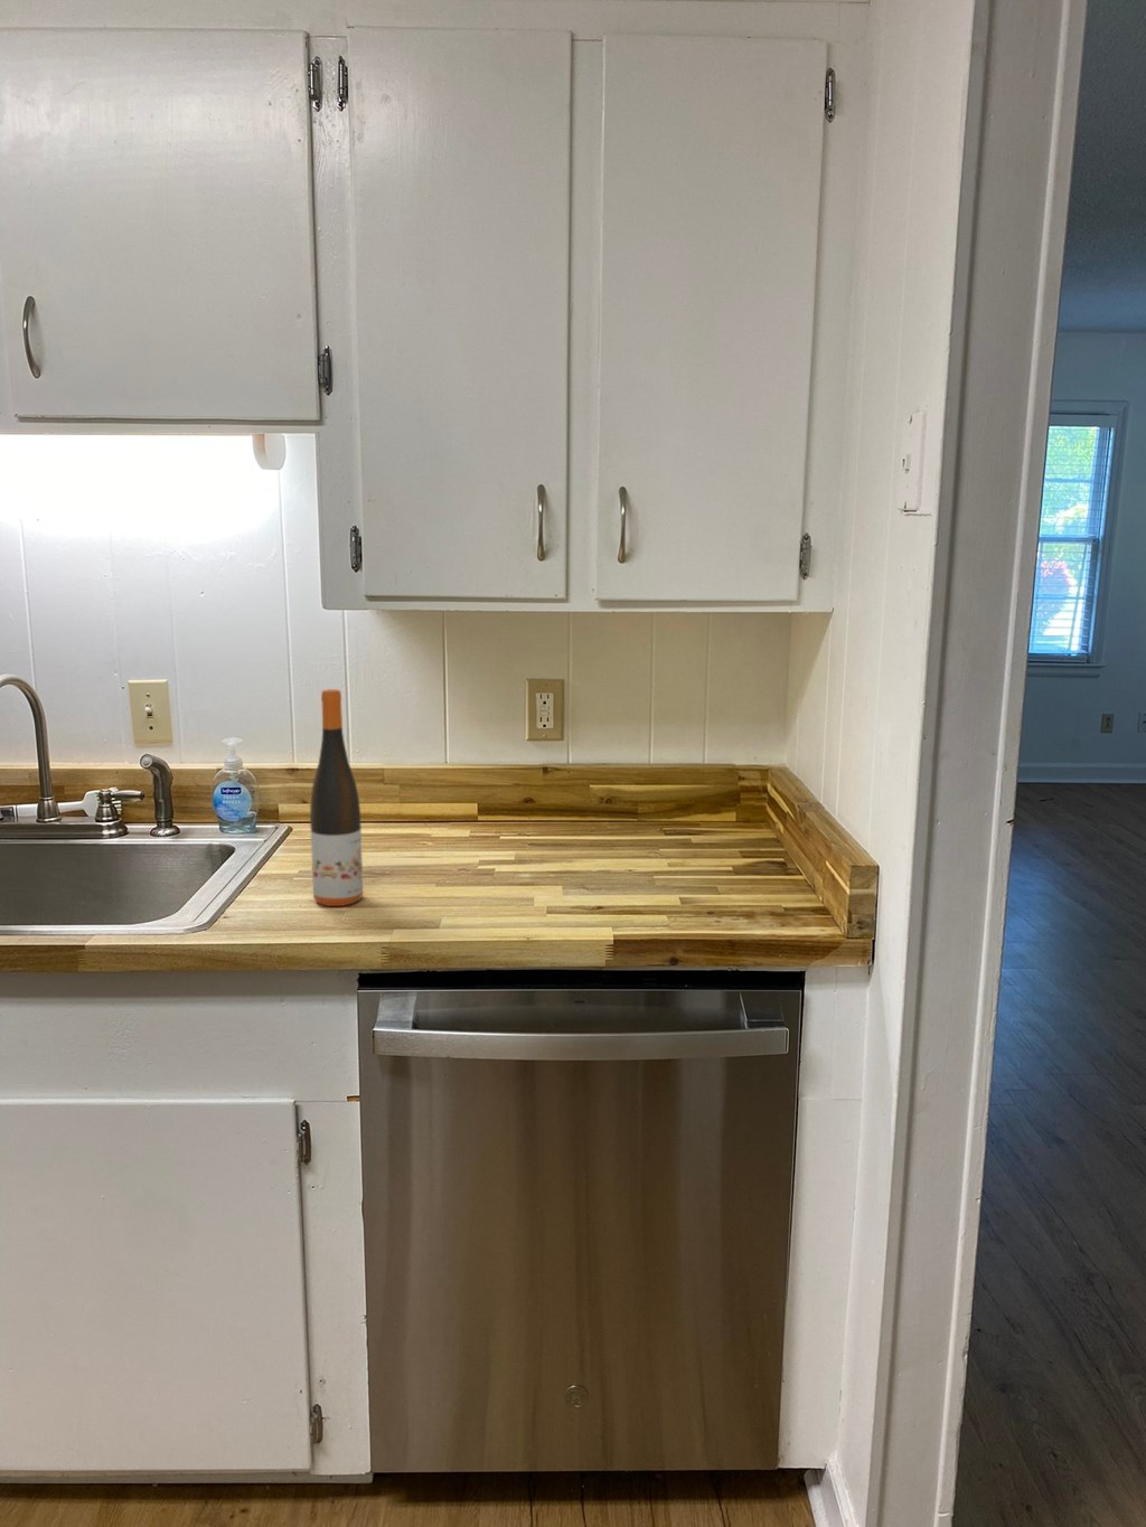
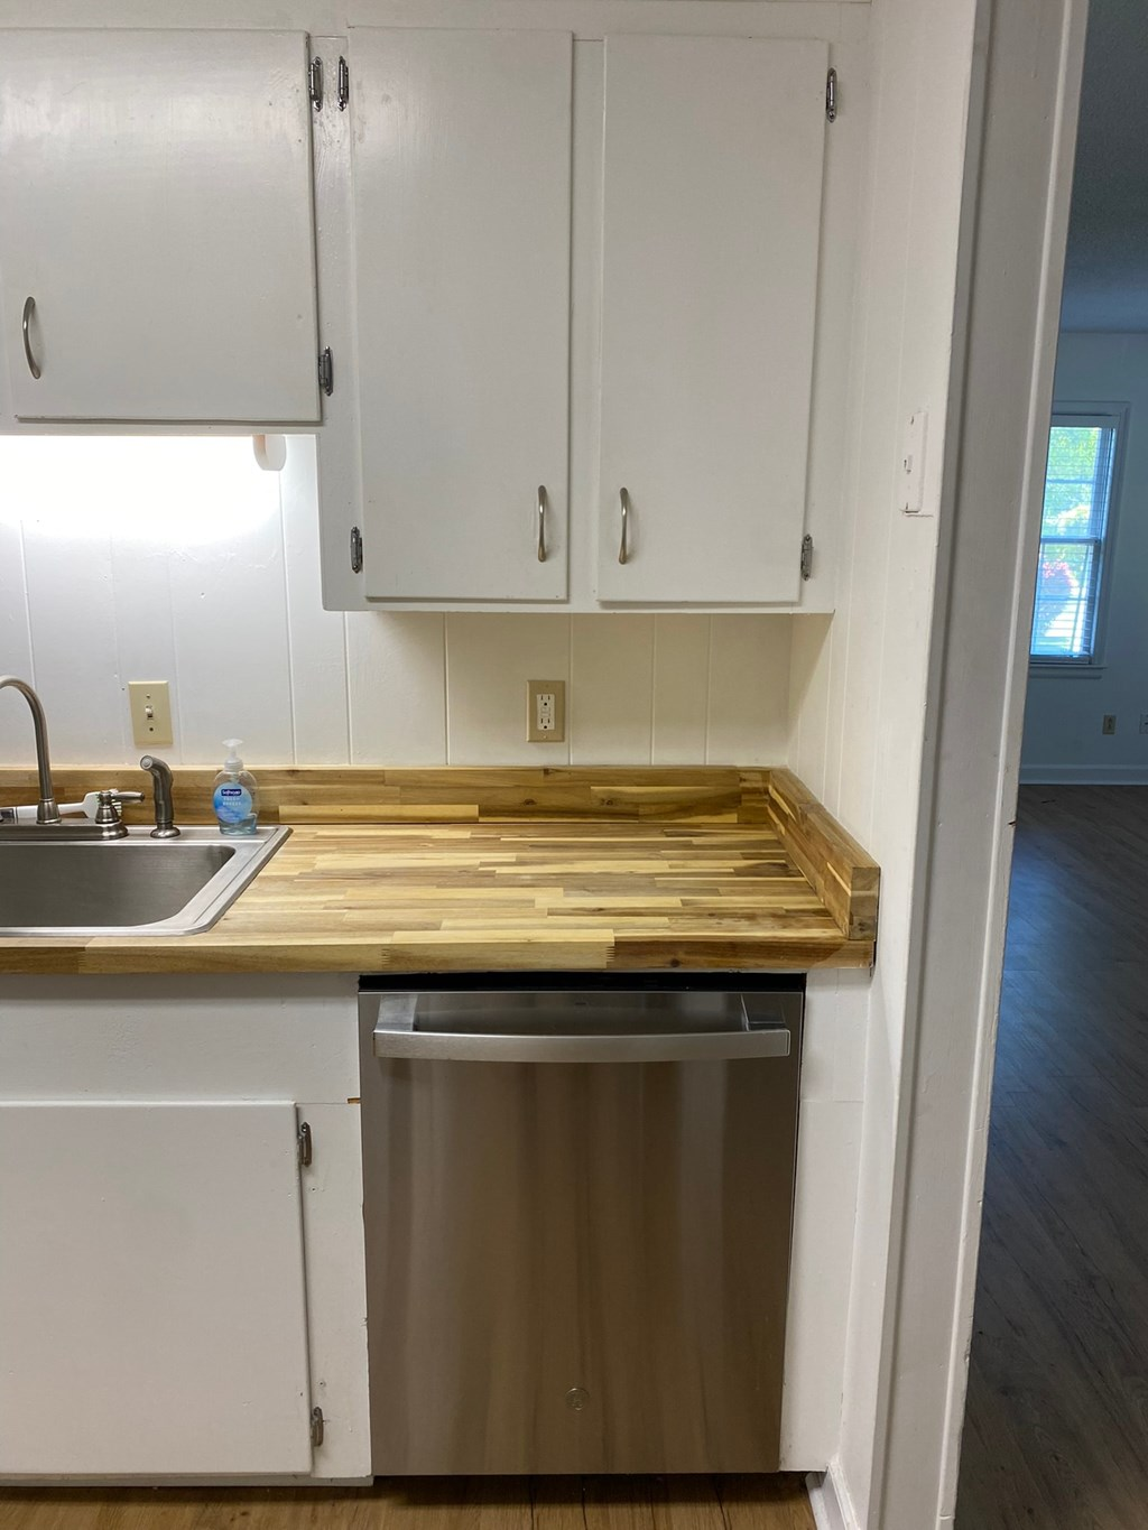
- wine bottle (335, 795)
